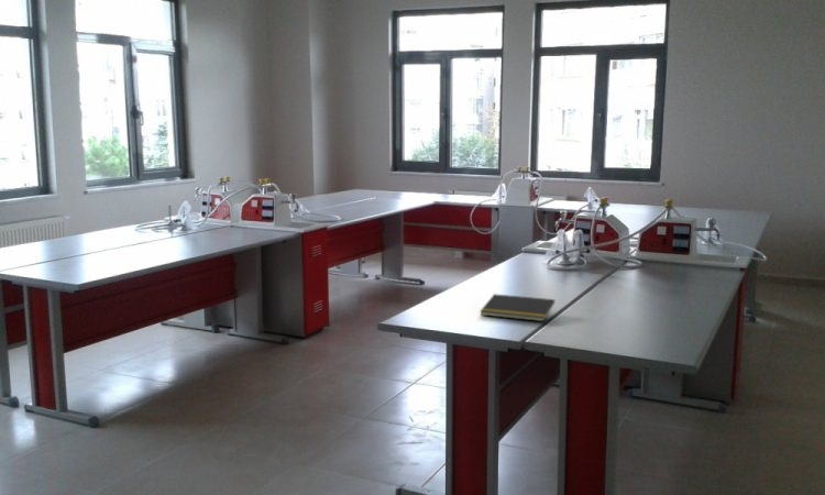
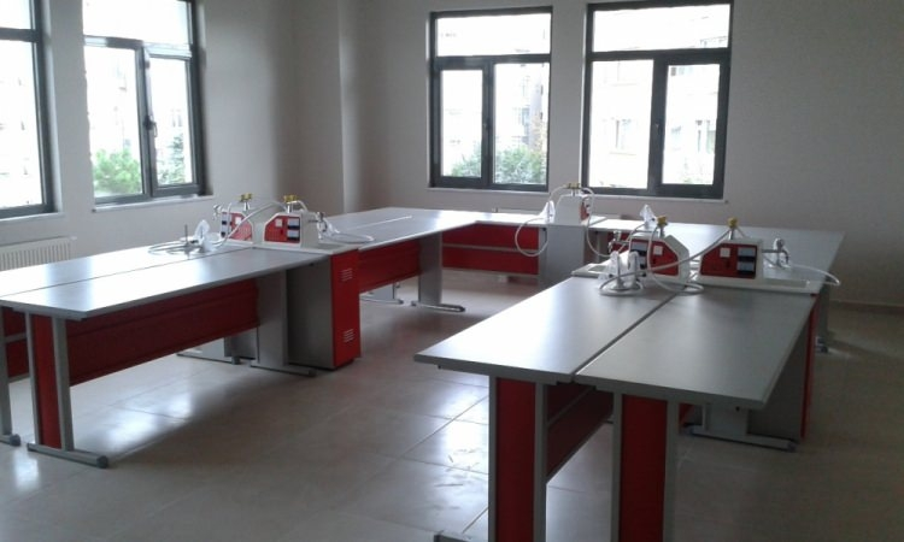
- notepad (517, 307)
